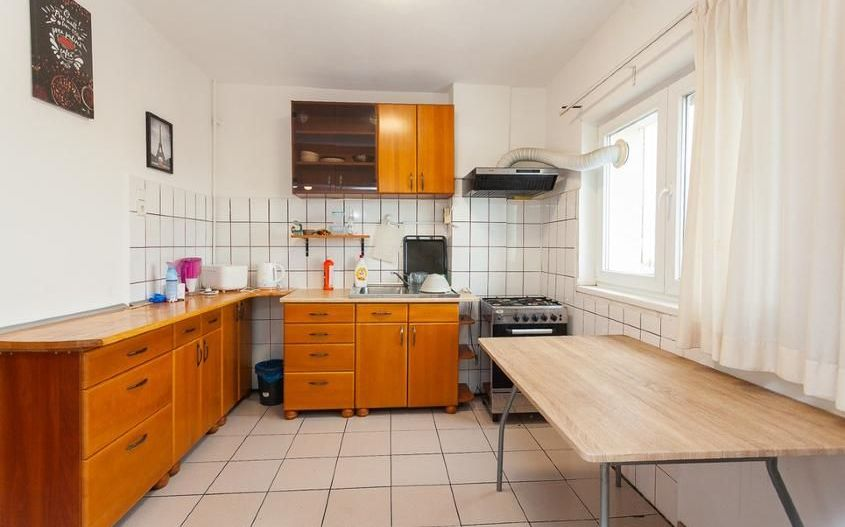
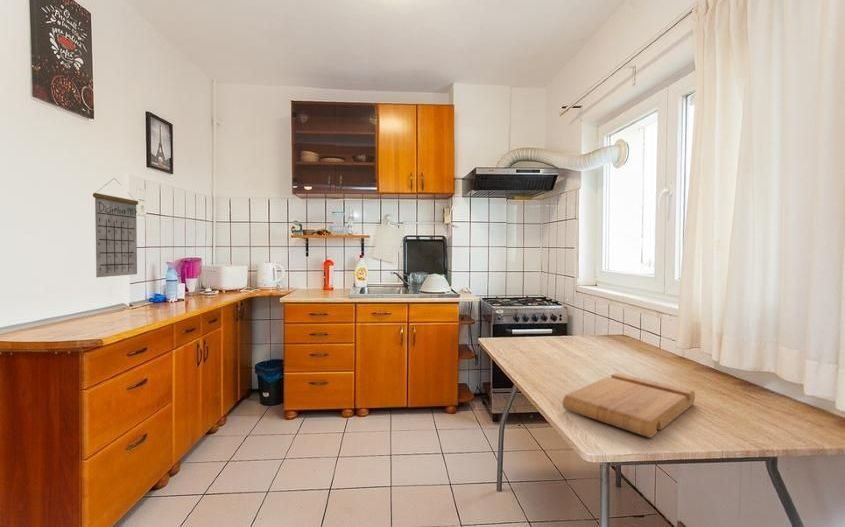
+ cutting board (630, 399)
+ calendar (117, 227)
